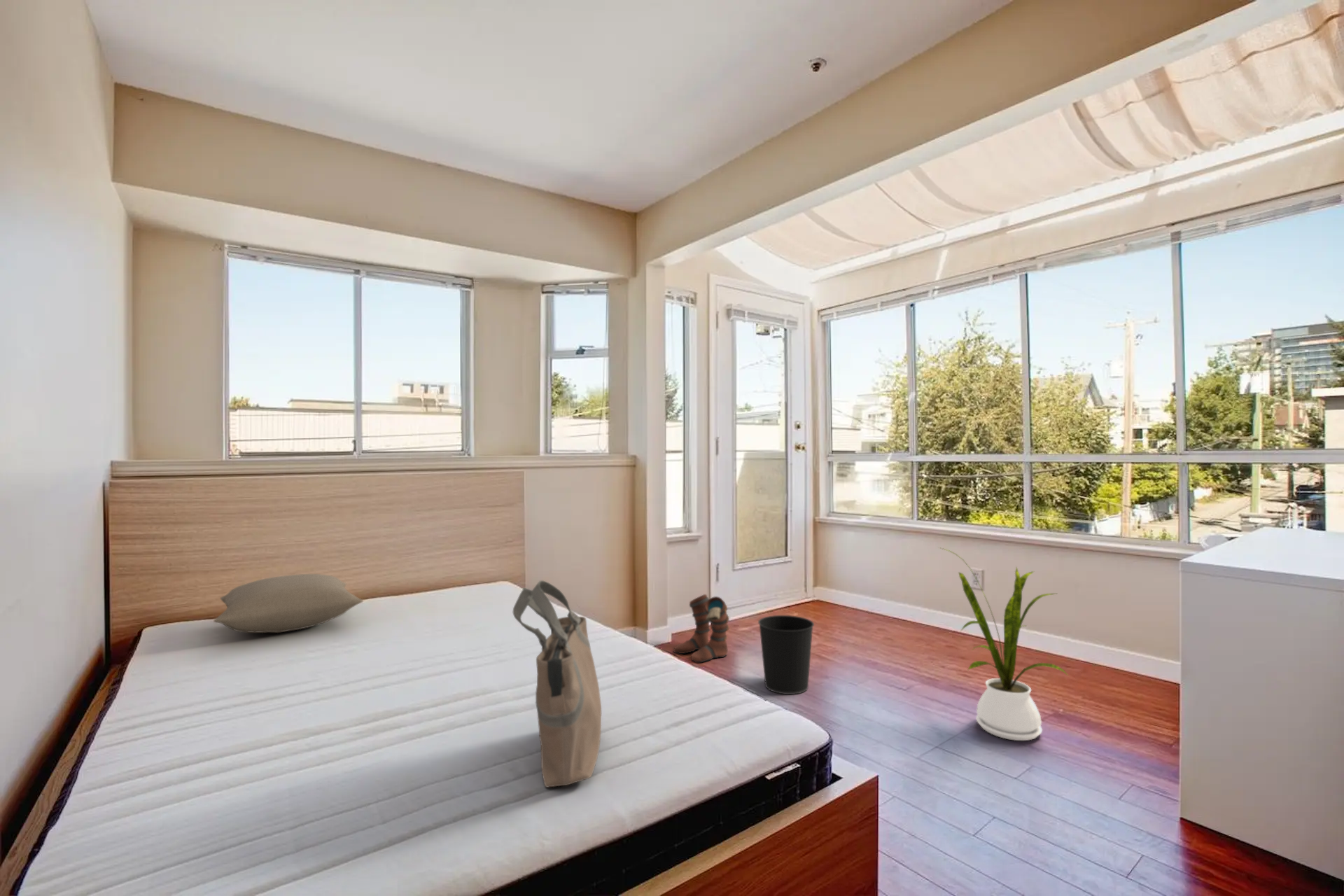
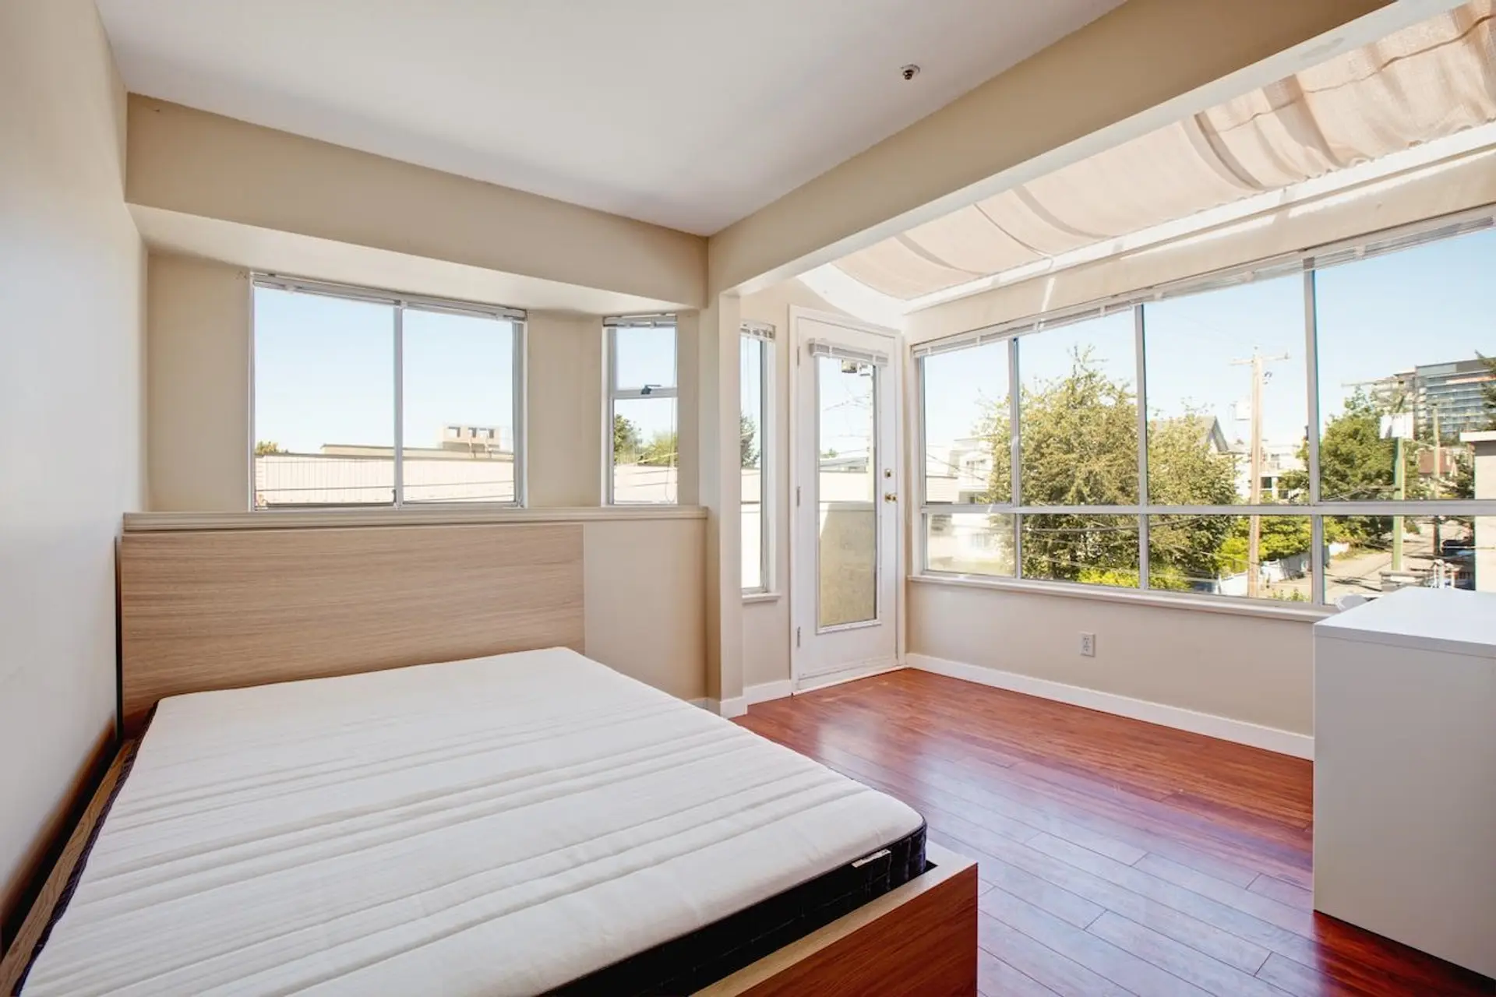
- house plant (1000, 639)
- pillow (289, 601)
- boots (705, 625)
- wastebasket (786, 654)
- tote bag (559, 670)
